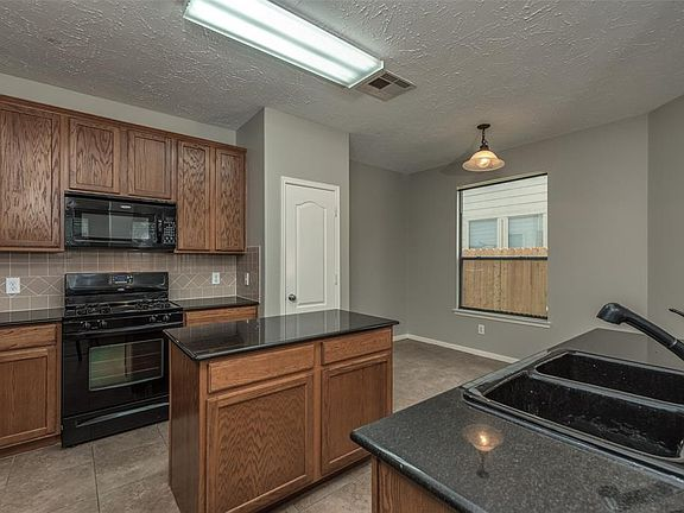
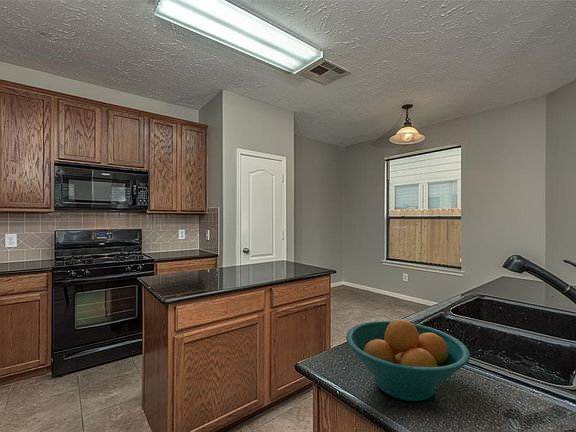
+ fruit bowl (403, 352)
